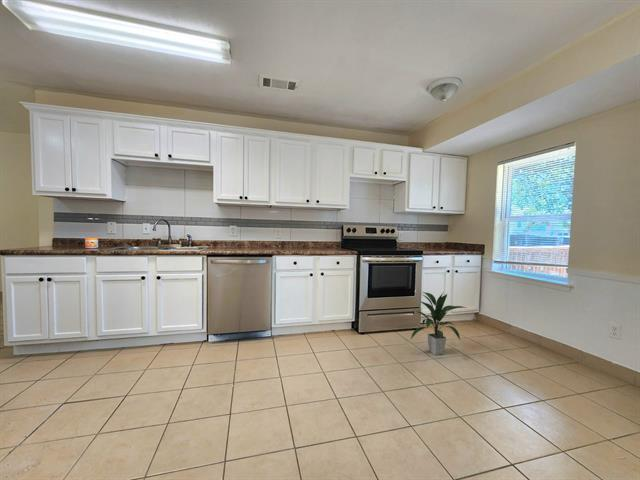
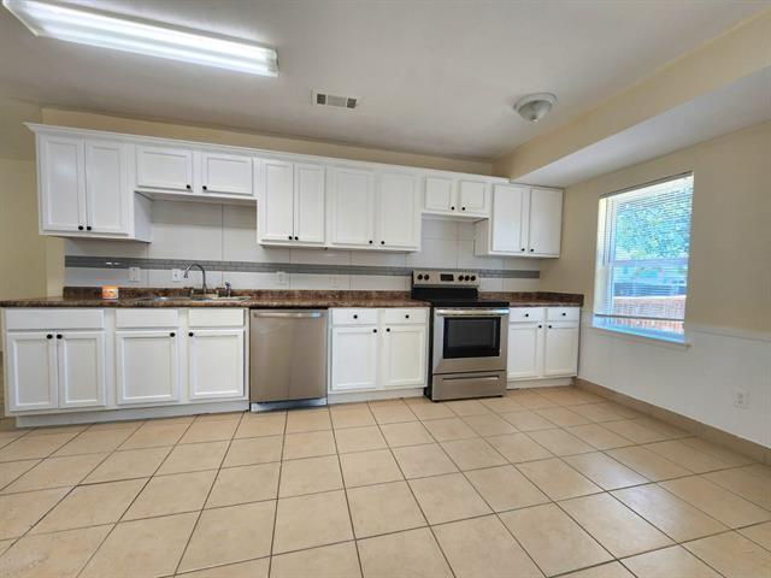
- indoor plant (434, 320)
